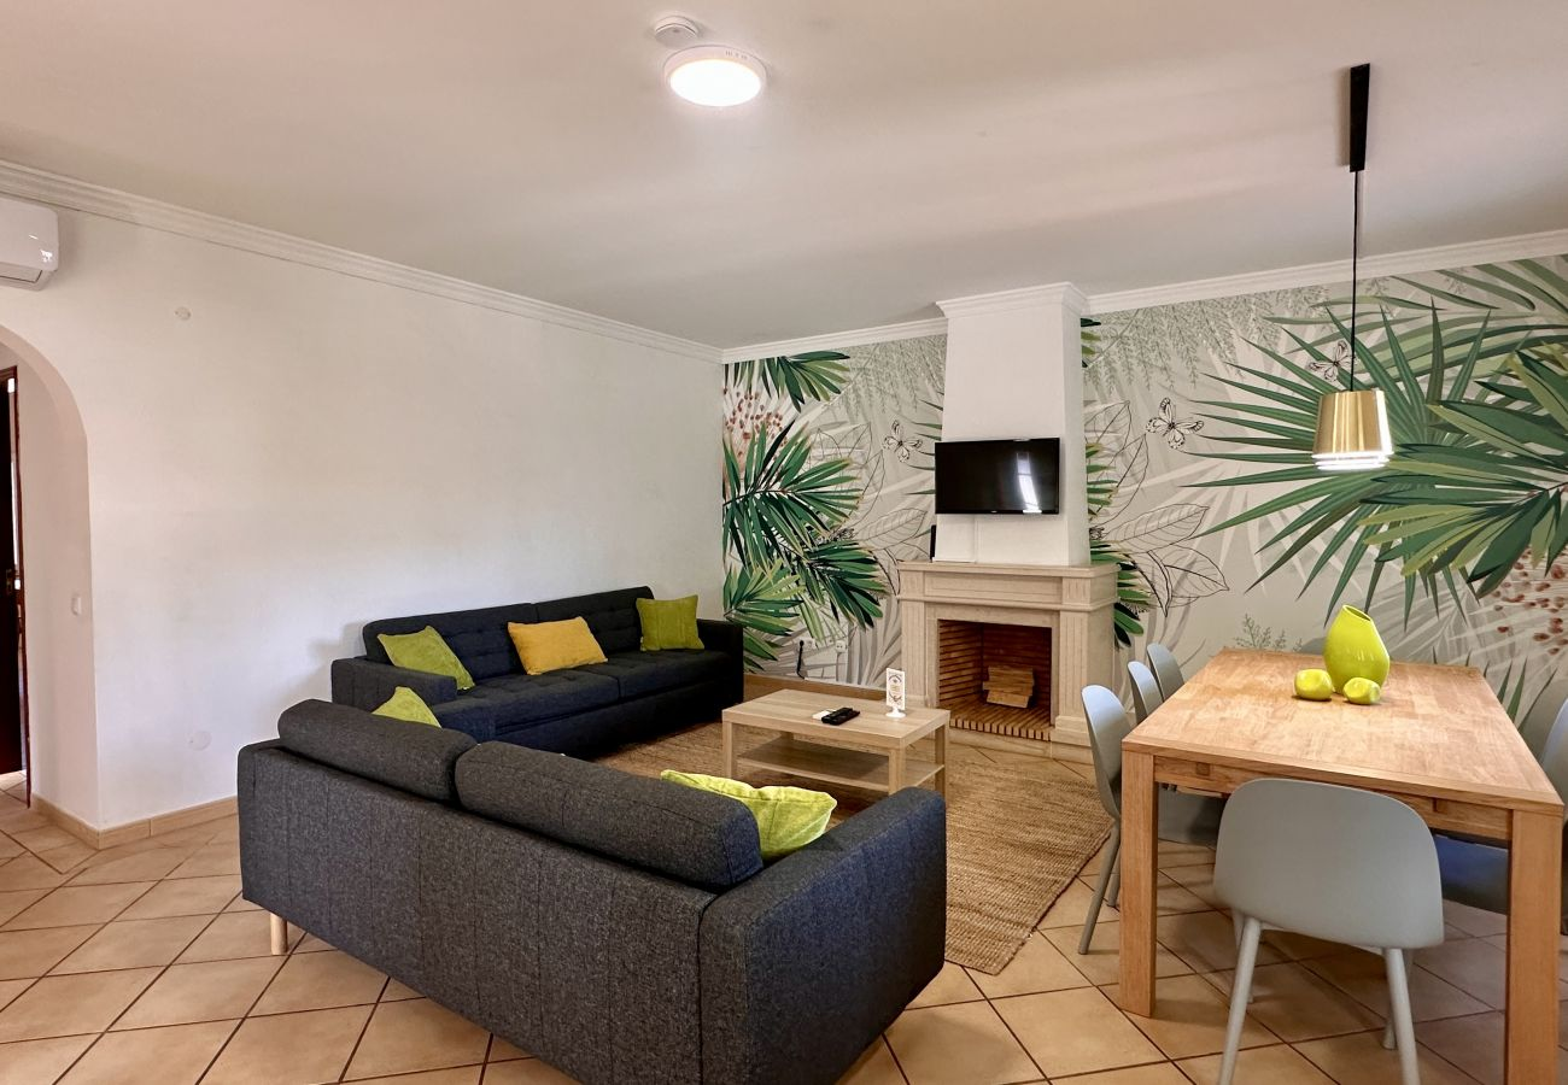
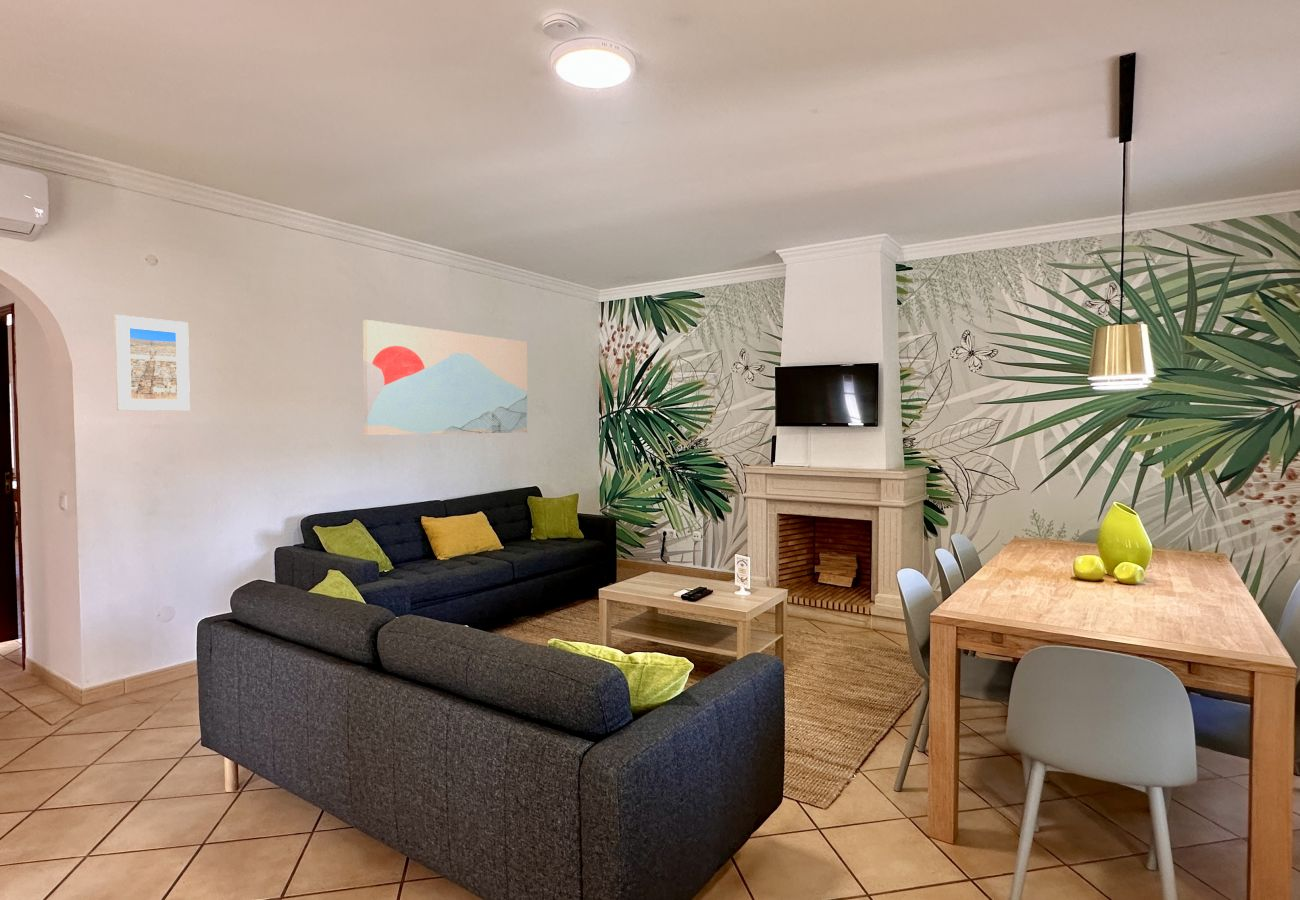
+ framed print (153, 364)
+ wall art (454, 383)
